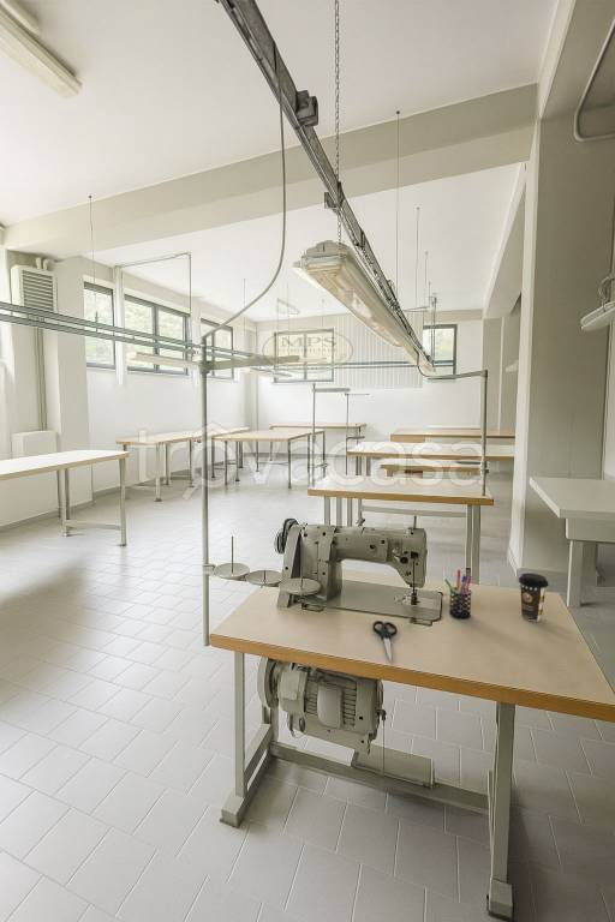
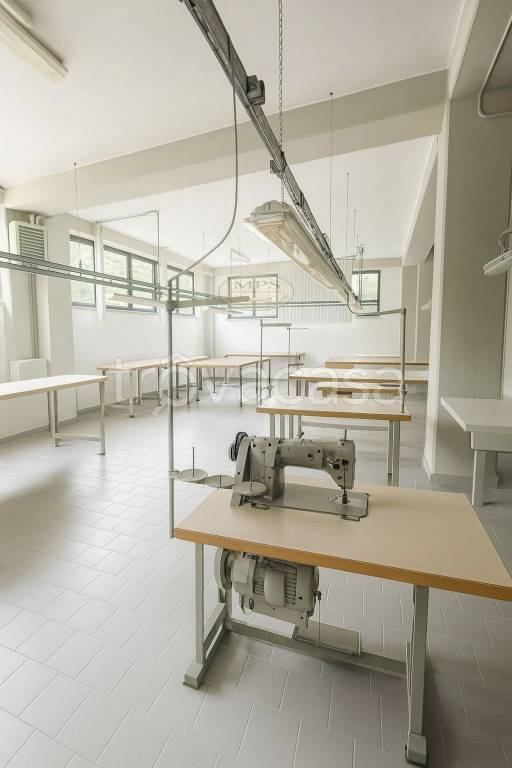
- coffee cup (532, 597)
- scissors (387, 639)
- pen holder (458, 593)
